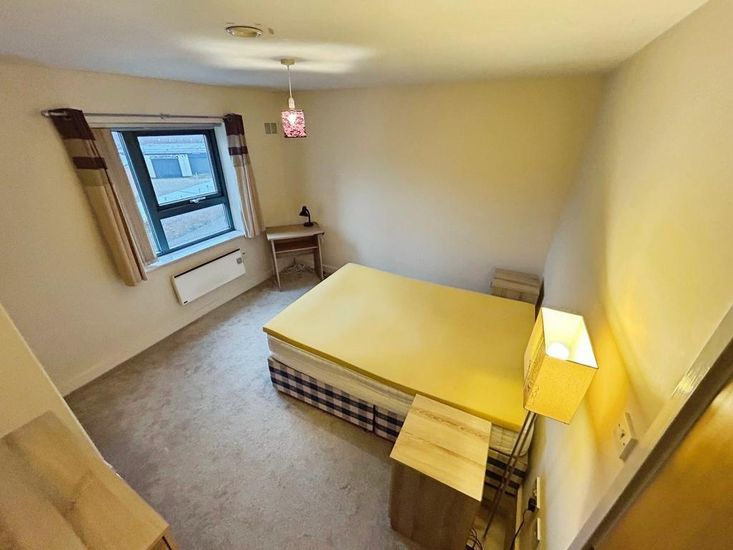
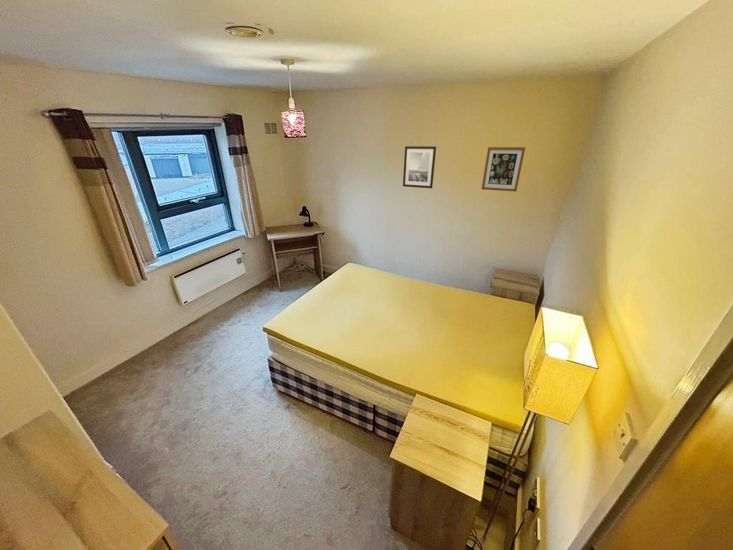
+ wall art (502, 169)
+ wall art (418, 167)
